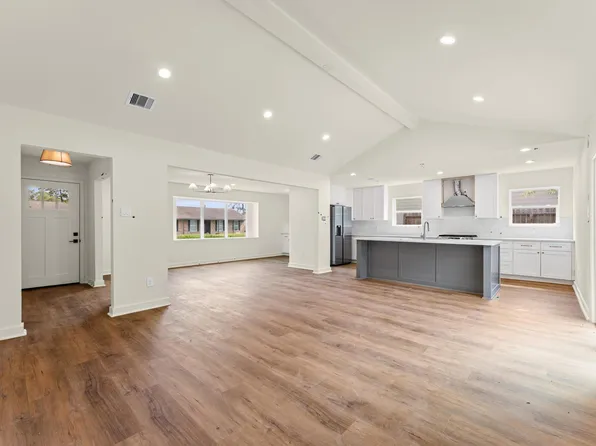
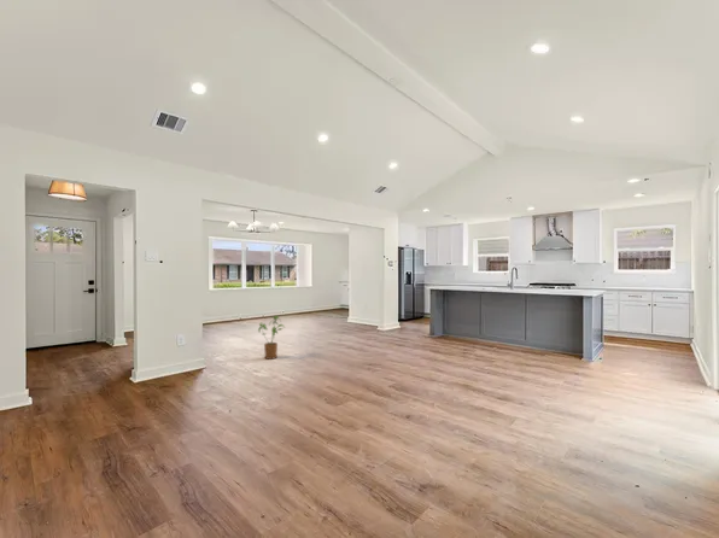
+ house plant (273, 337)
